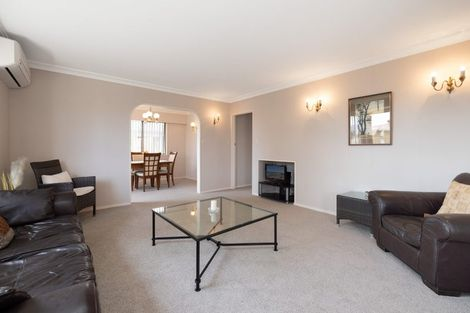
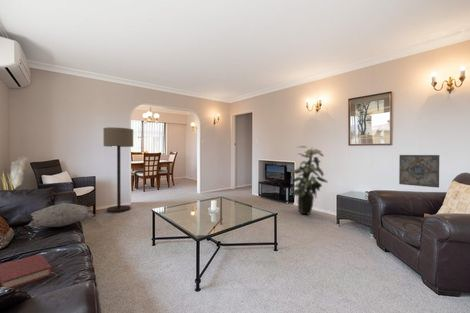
+ decorative pillow (62, 214)
+ wall art (418, 170)
+ hardback book (24, 270)
+ floor lamp (118, 169)
+ indoor plant (306, 179)
